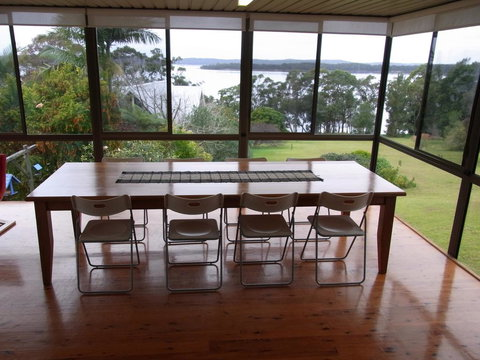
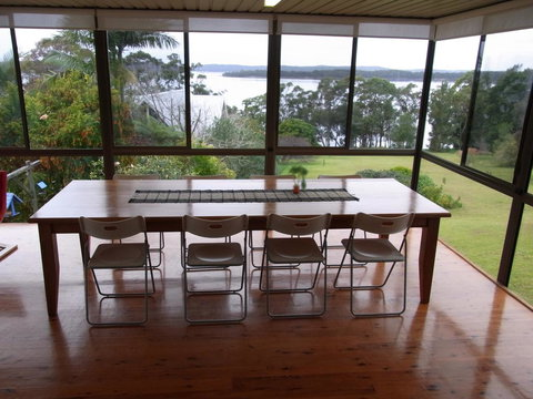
+ plant (296, 176)
